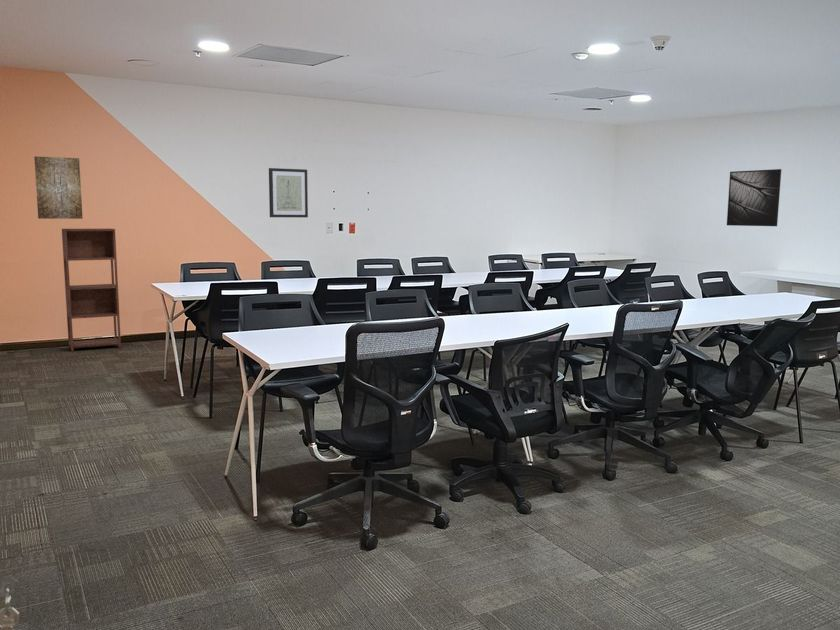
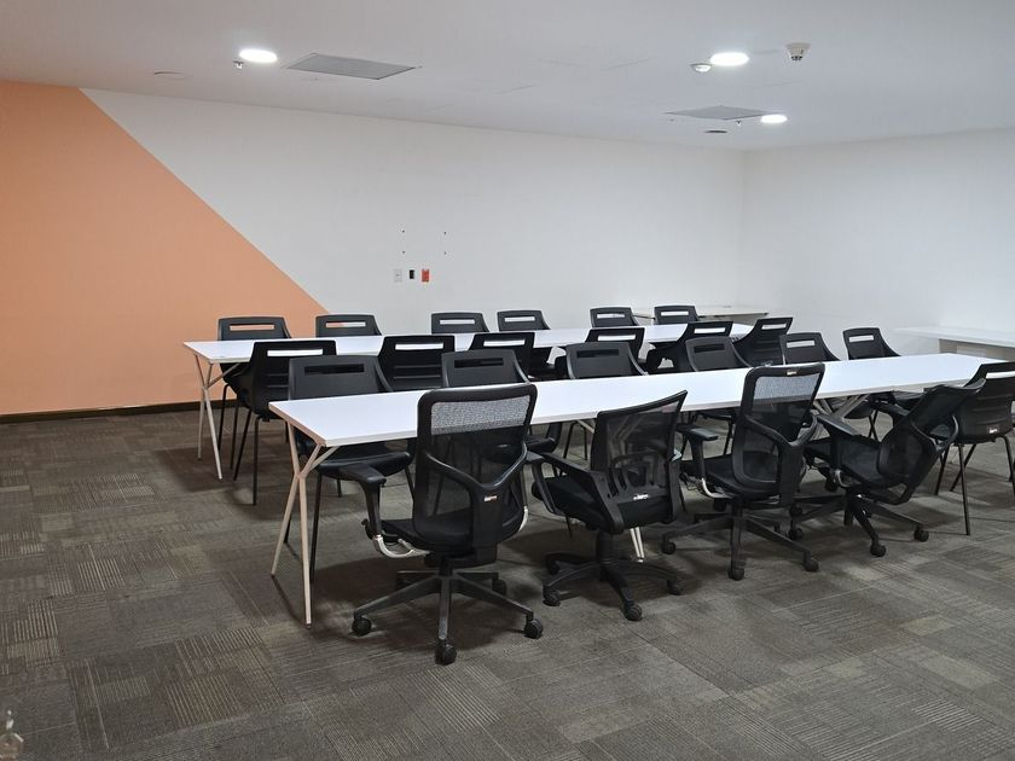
- wall art (58, 188)
- shelving unit (91, 288)
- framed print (753, 198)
- wall art (288, 193)
